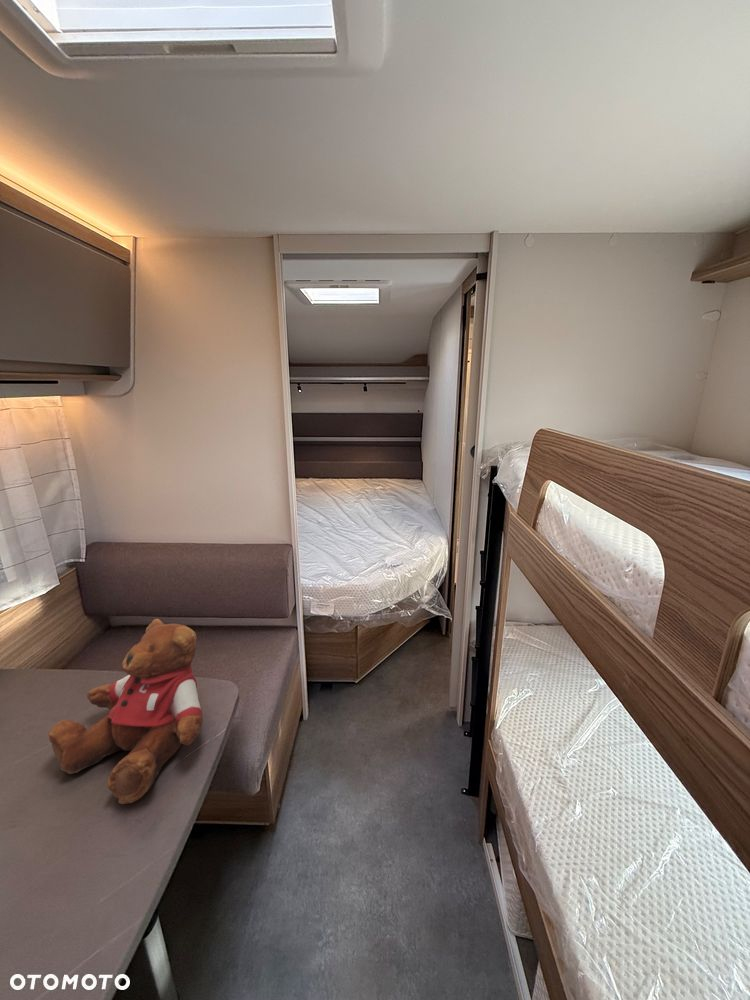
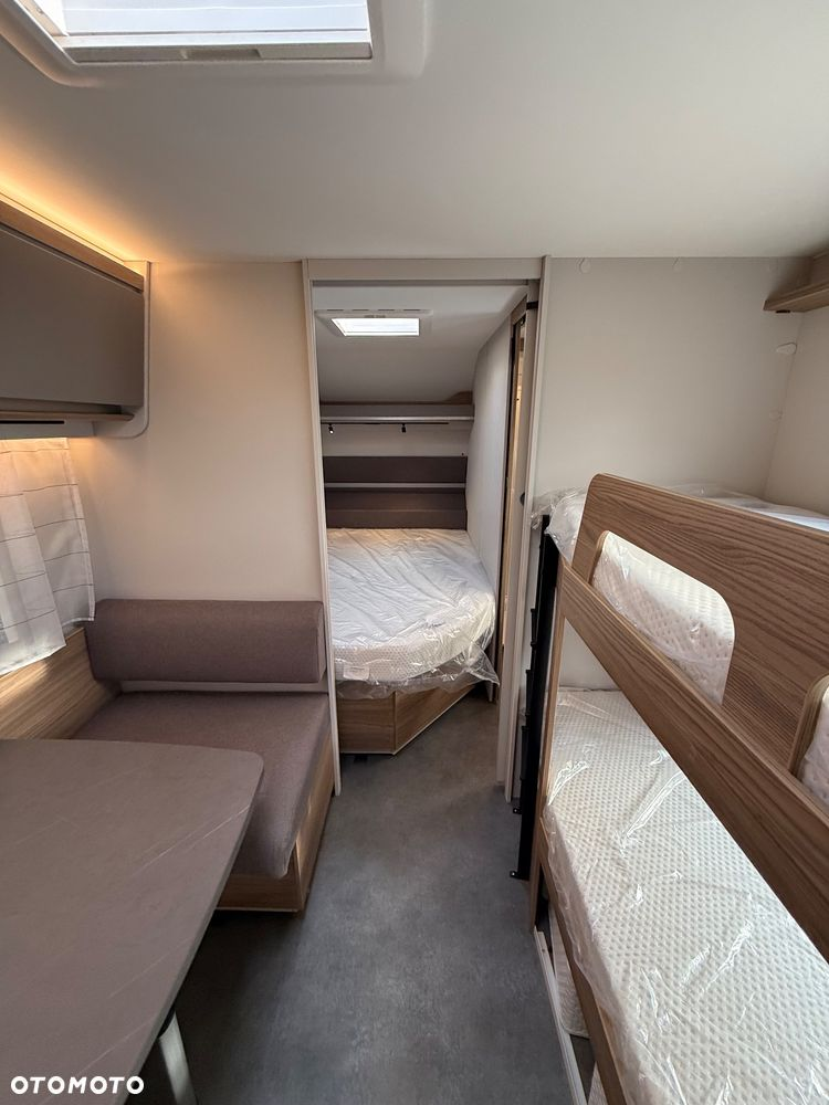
- teddy bear (134, 698)
